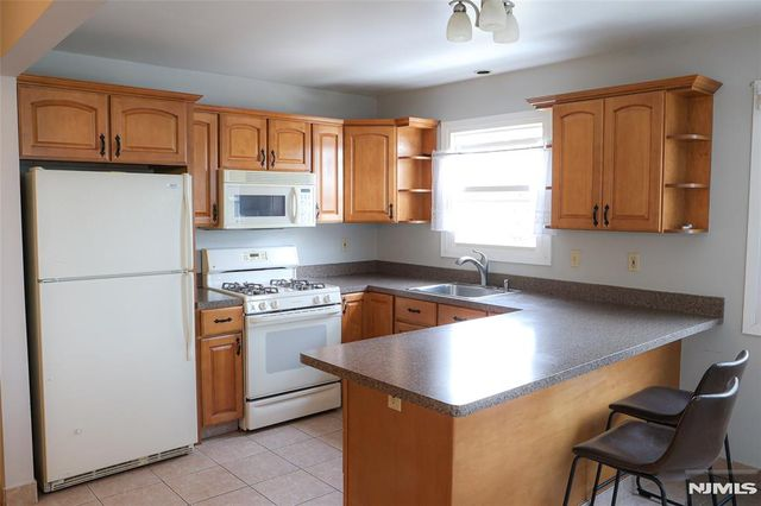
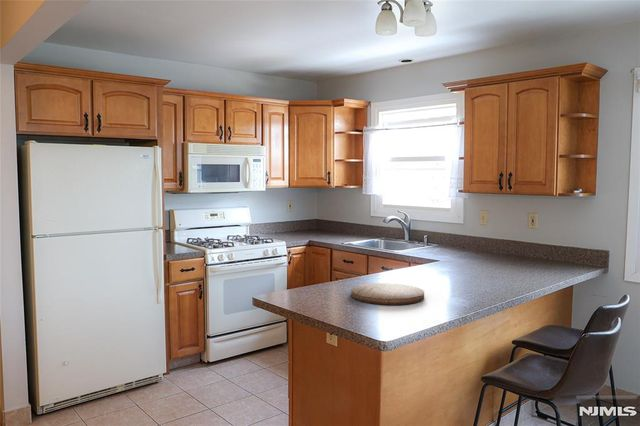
+ cutting board (387, 293)
